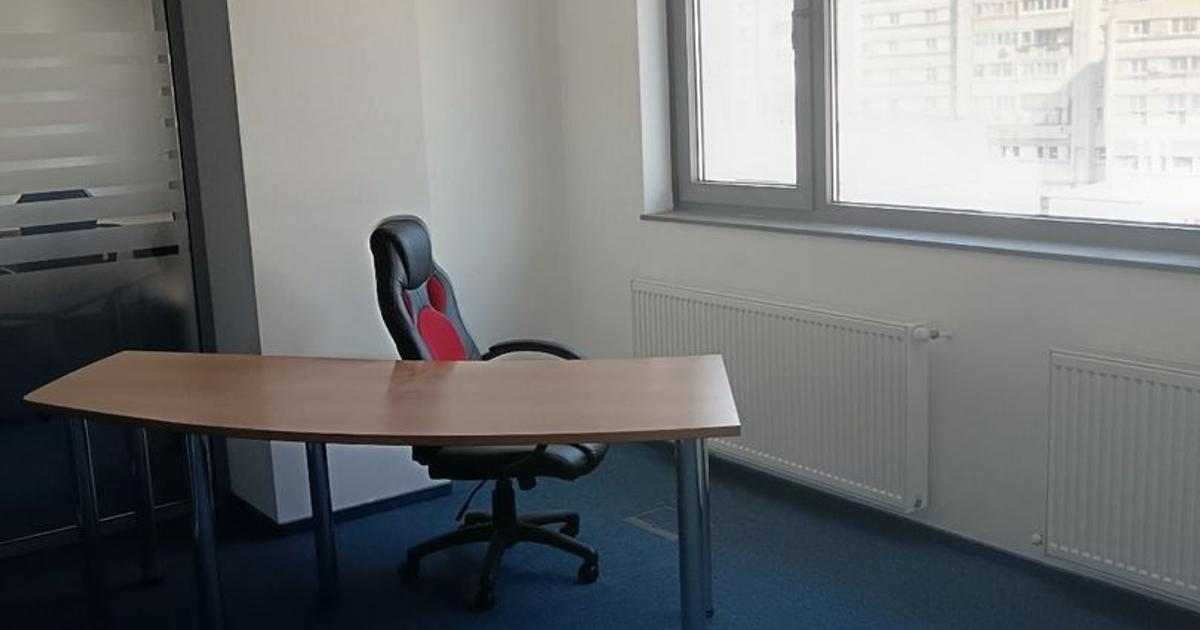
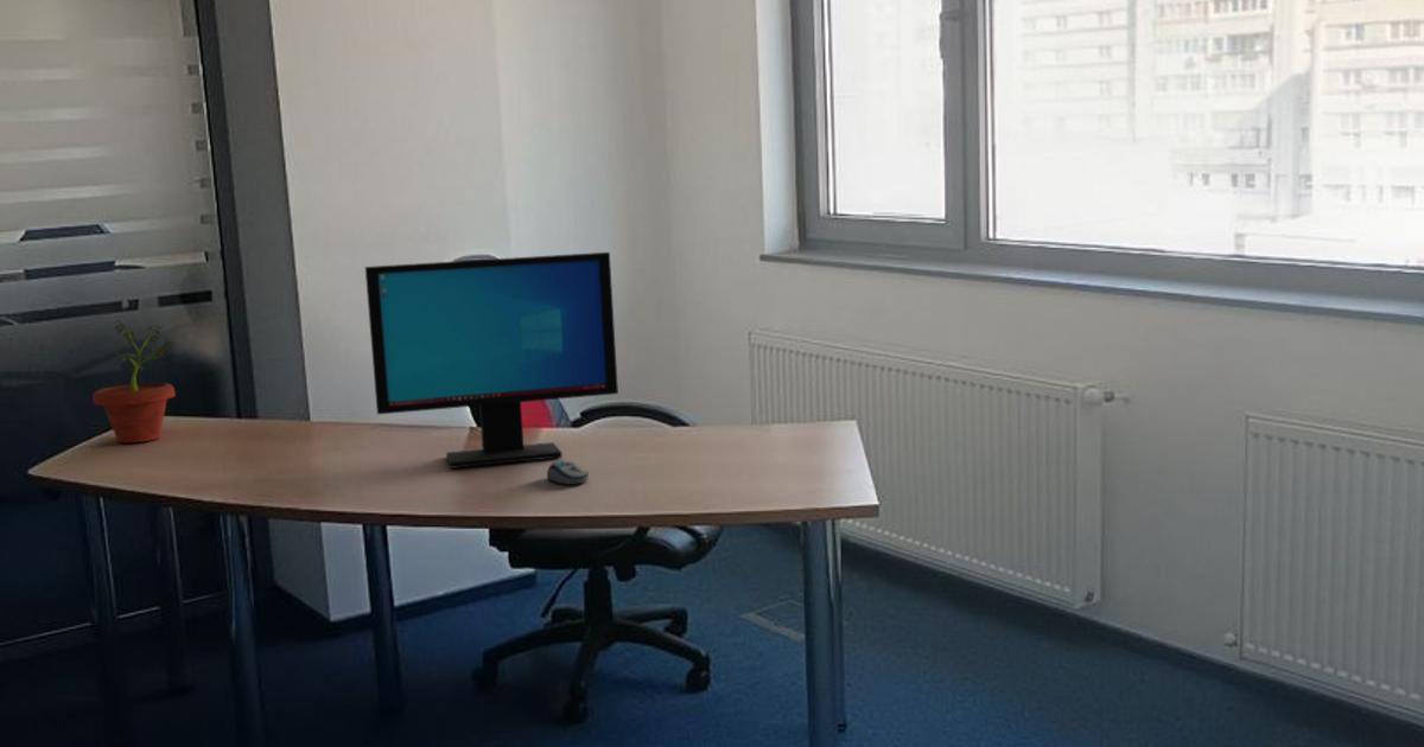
+ computer mouse (566, 471)
+ computer monitor (495, 359)
+ potted plant (135, 379)
